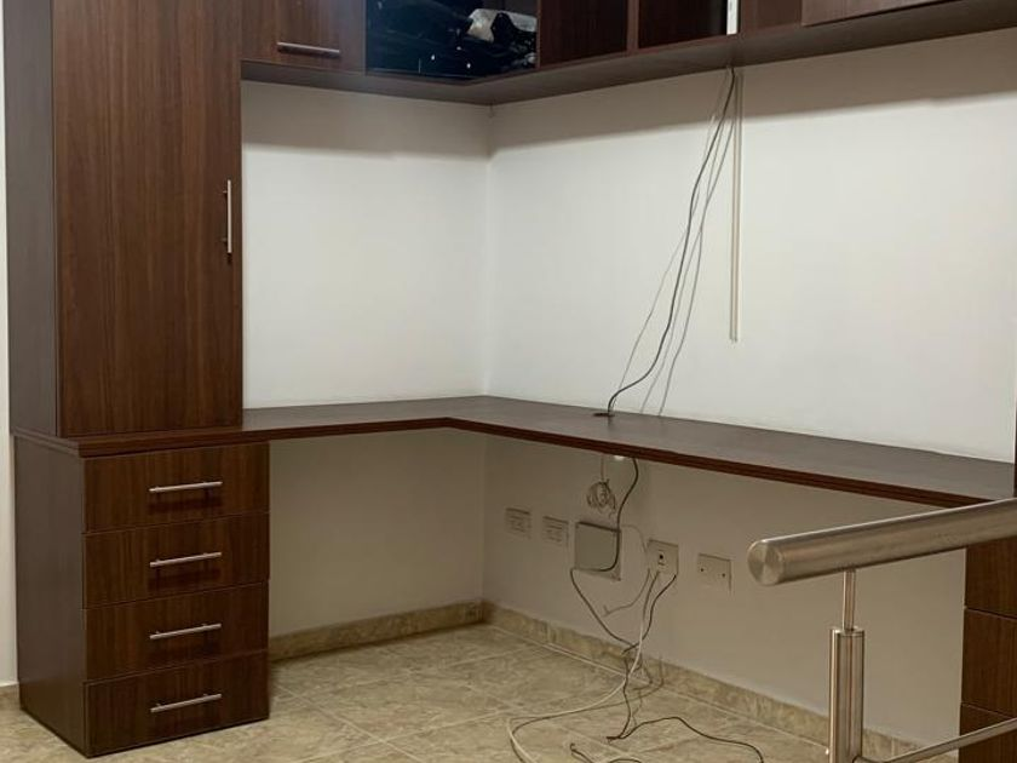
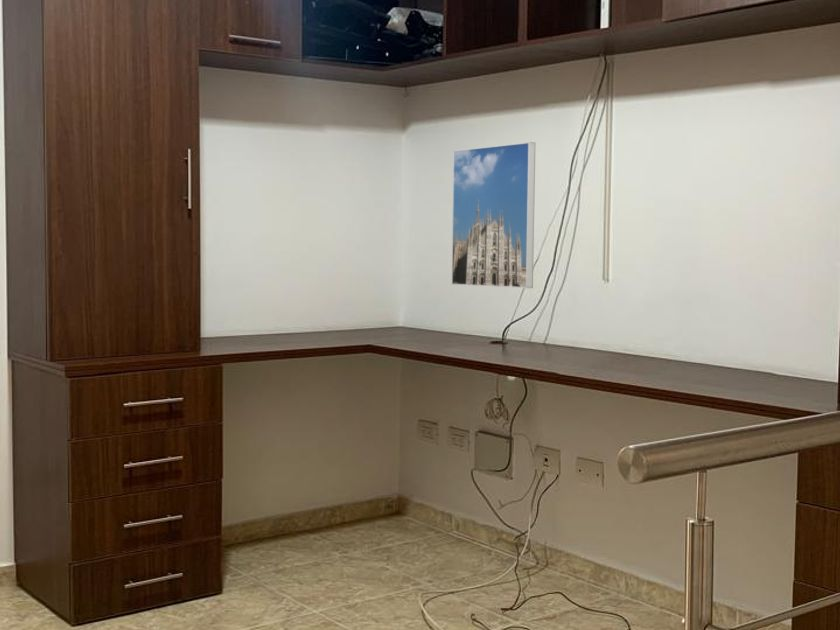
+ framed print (491, 216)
